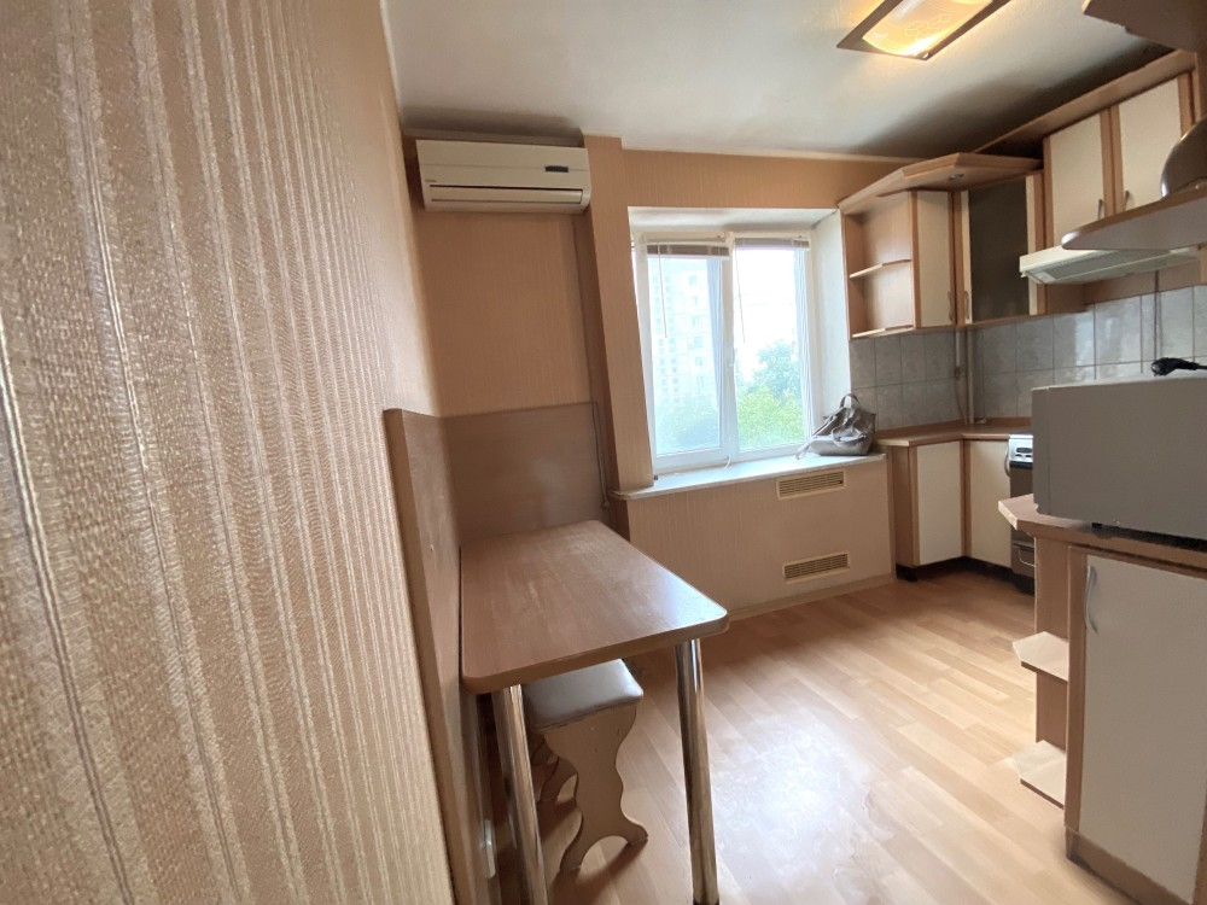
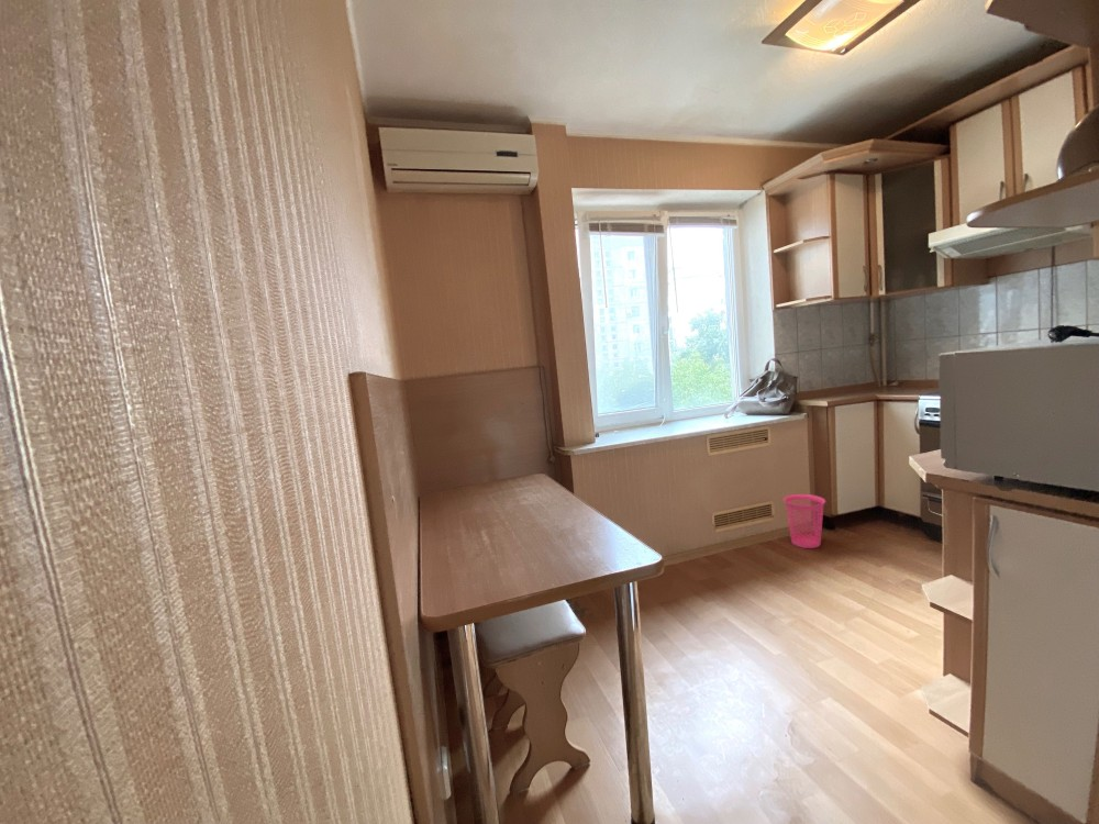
+ waste basket (804, 521)
